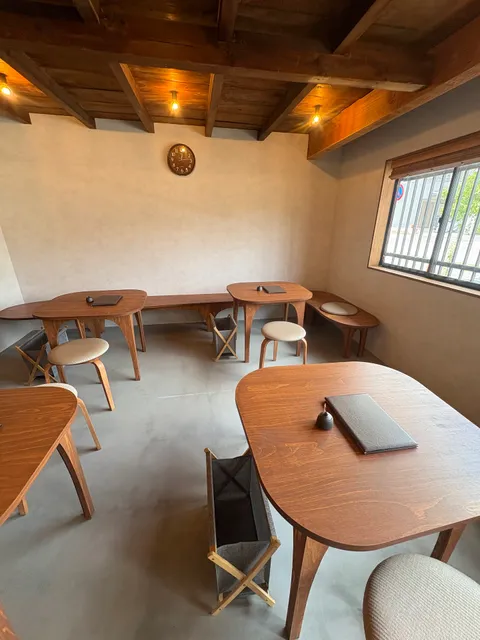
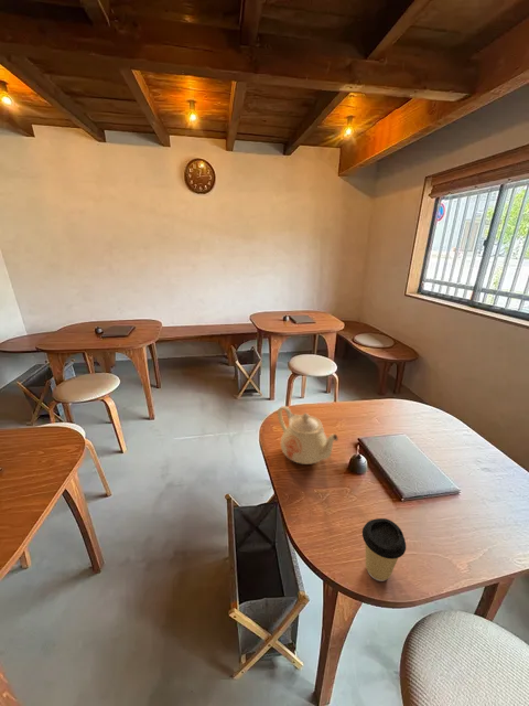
+ teapot (304, 434)
+ coffee cup (380, 550)
